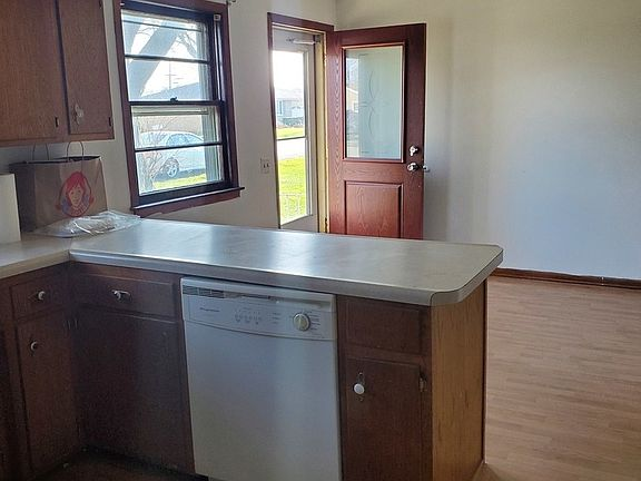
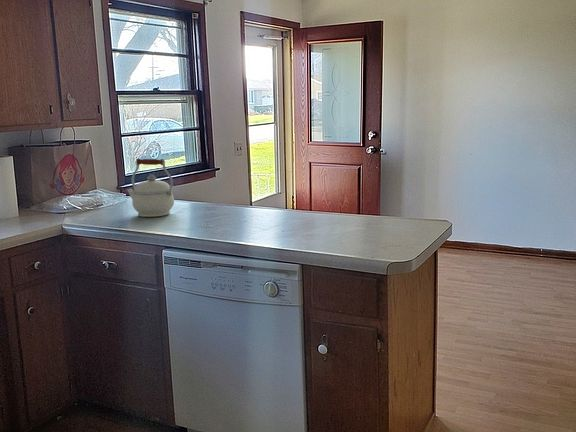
+ kettle (149, 186)
